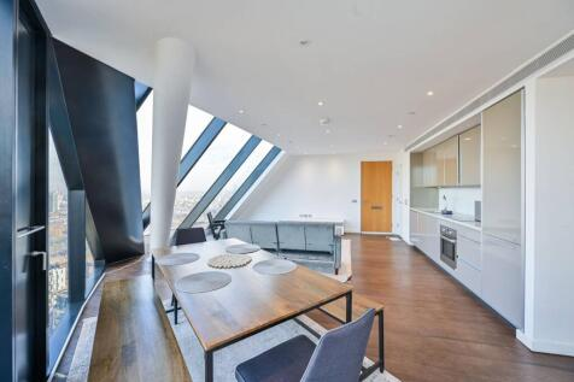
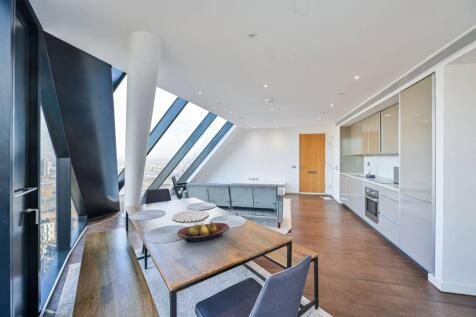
+ fruit bowl (204, 229)
